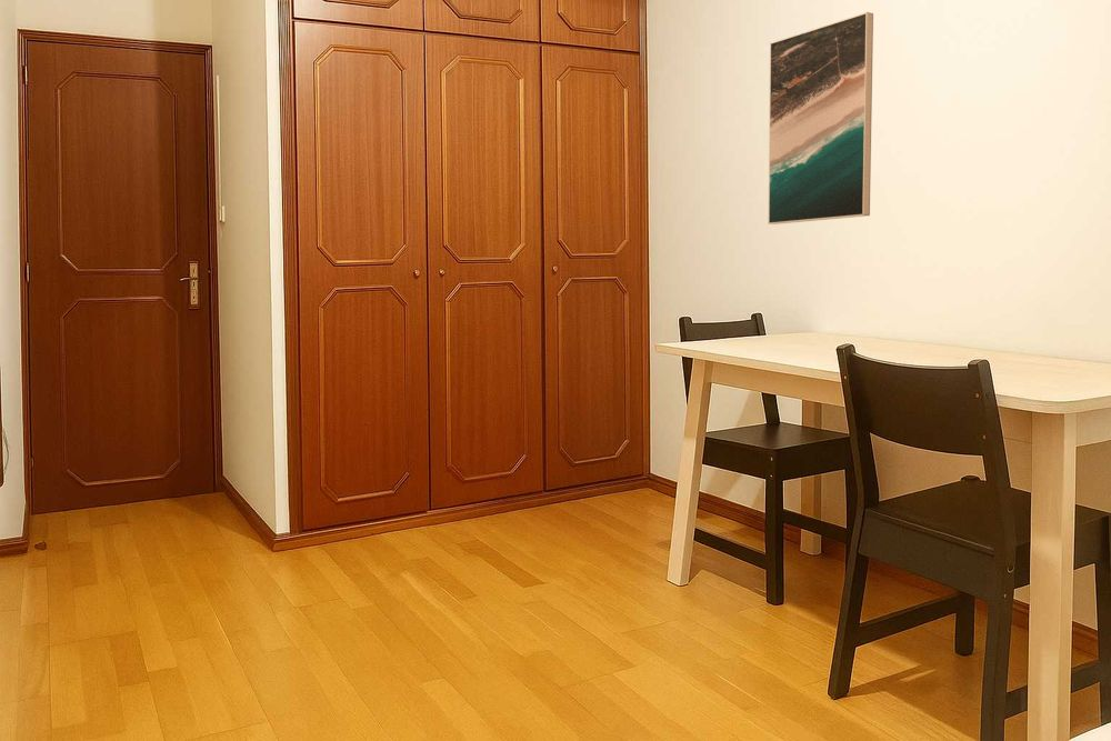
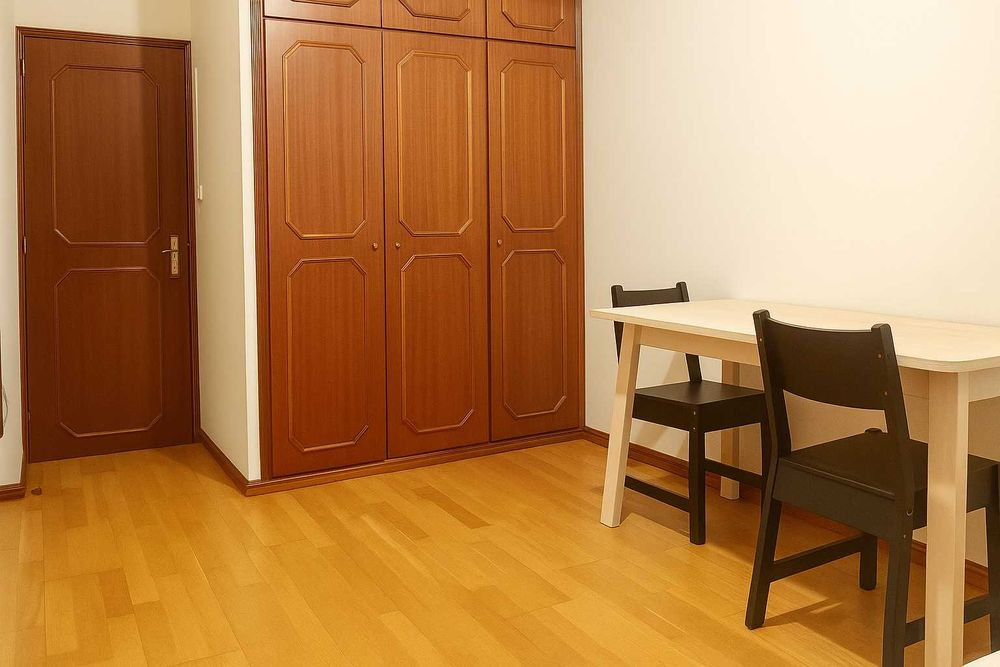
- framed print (817, 124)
